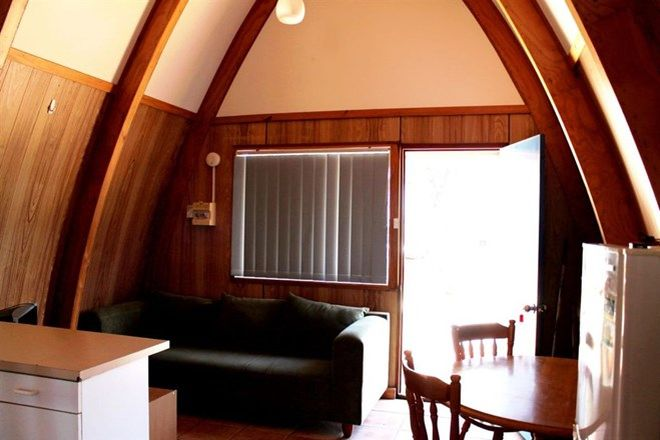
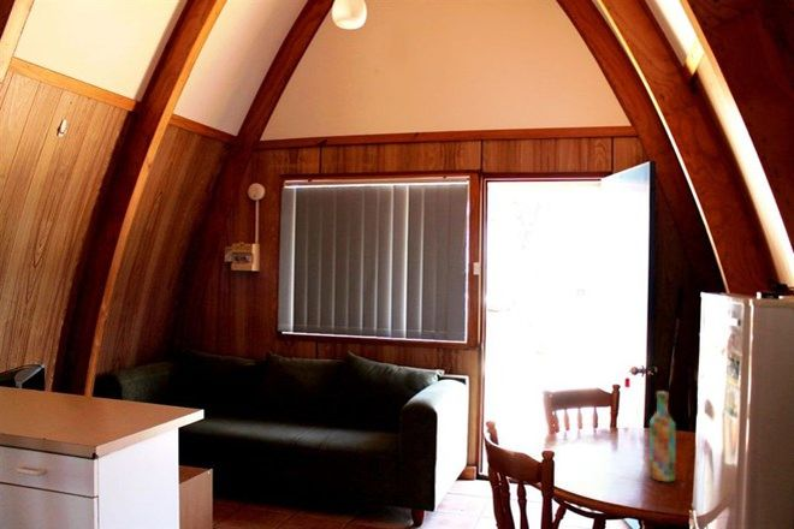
+ wine bottle (662, 434)
